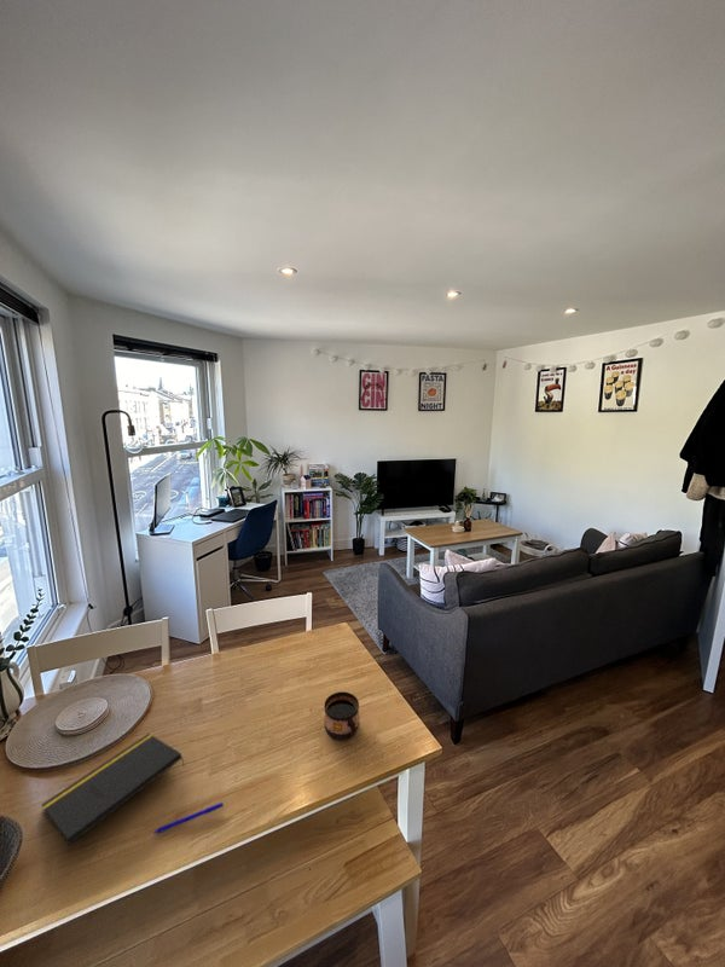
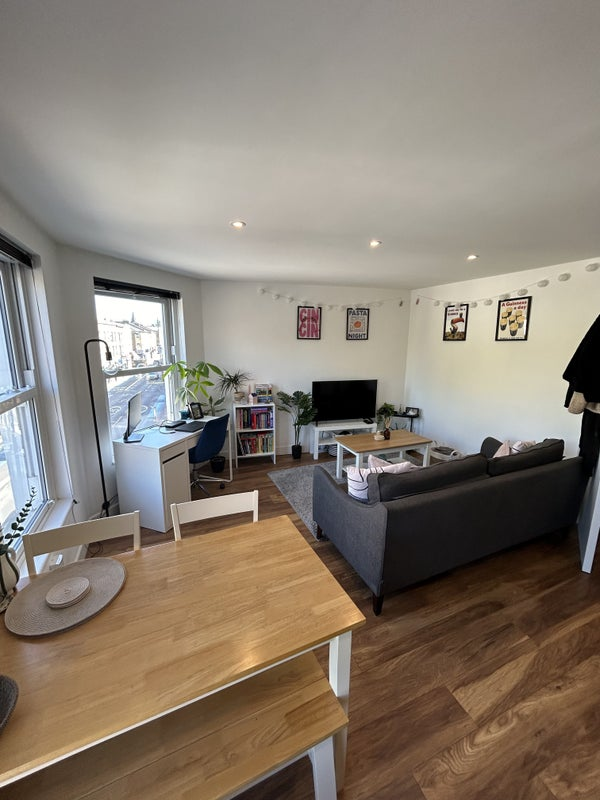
- pen (188, 817)
- notepad (115, 780)
- cup (341, 718)
